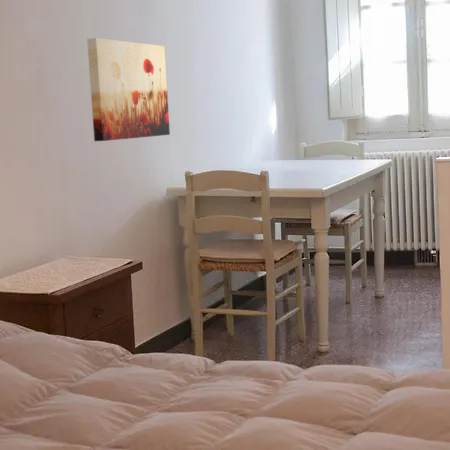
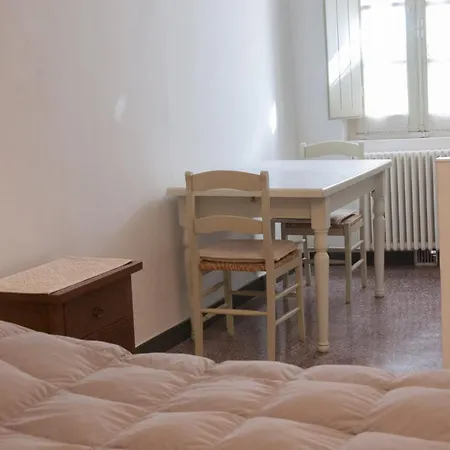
- wall art (131, 90)
